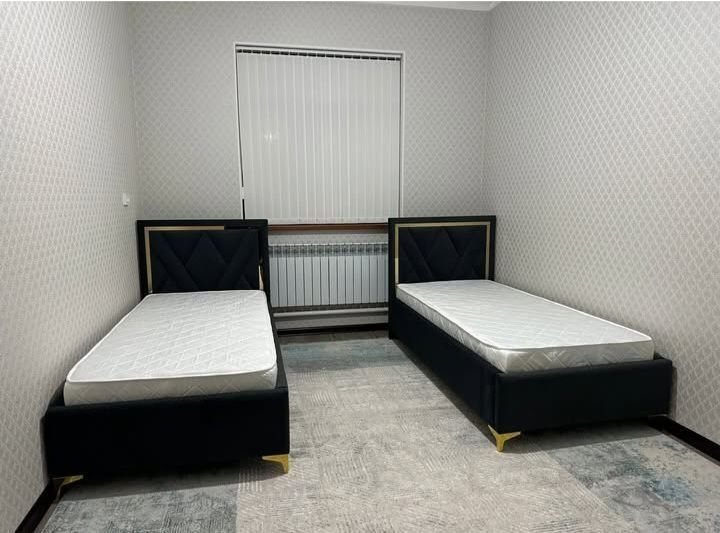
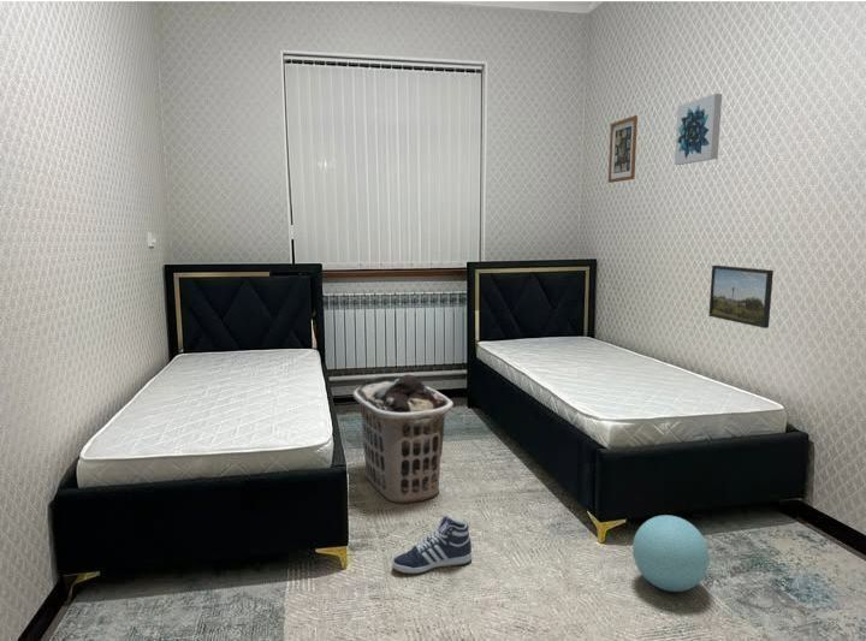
+ wall art (696, 131)
+ sneaker (432, 542)
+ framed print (739, 295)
+ wall art (622, 150)
+ clothes hamper (402, 432)
+ ball (670, 552)
